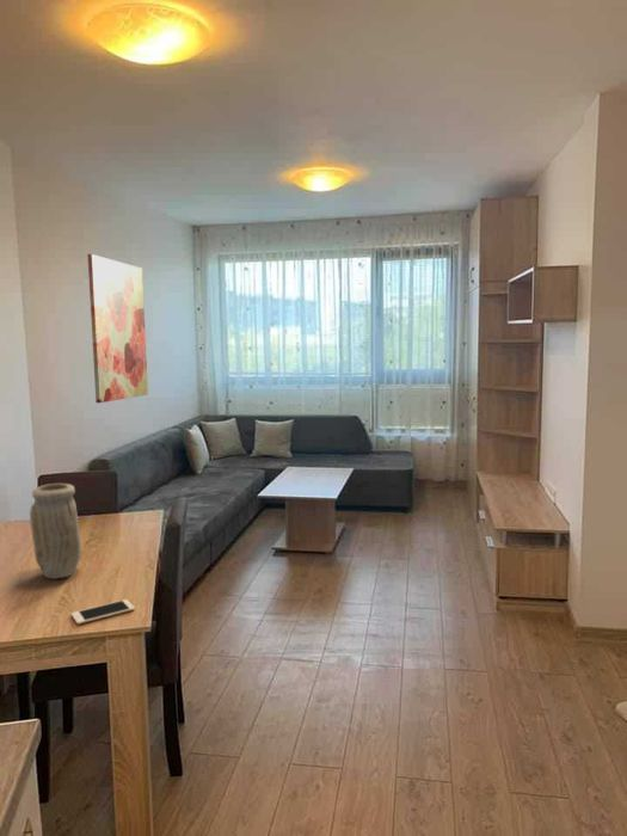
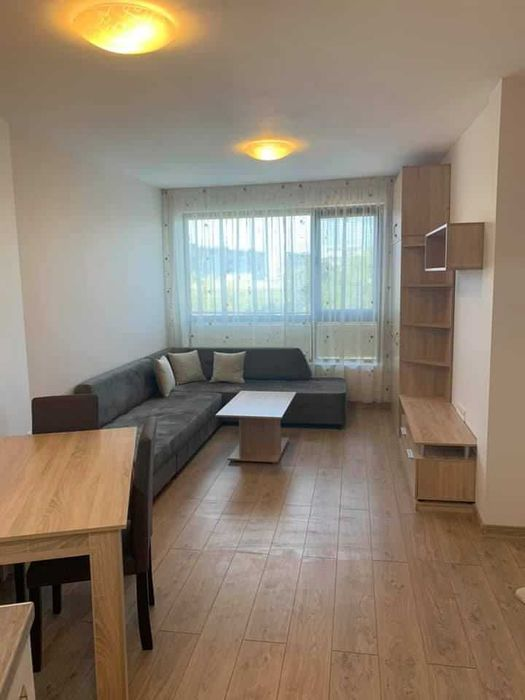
- vase (56, 530)
- wall art (121, 331)
- cell phone (103, 610)
